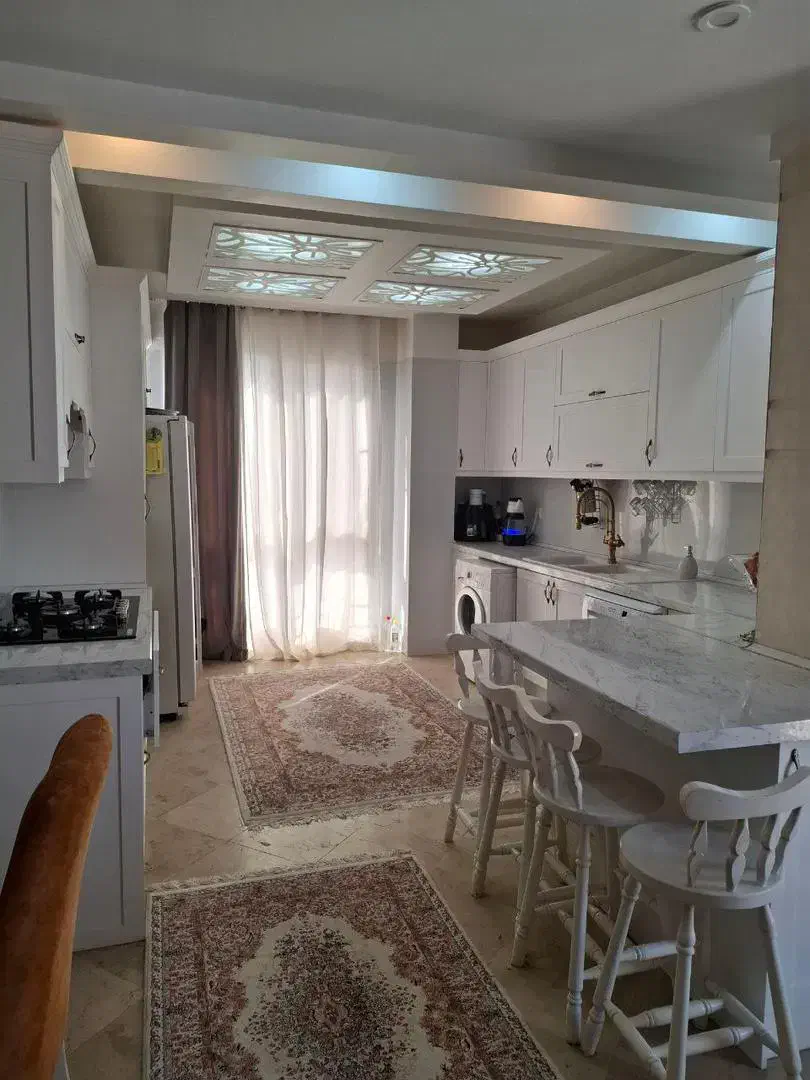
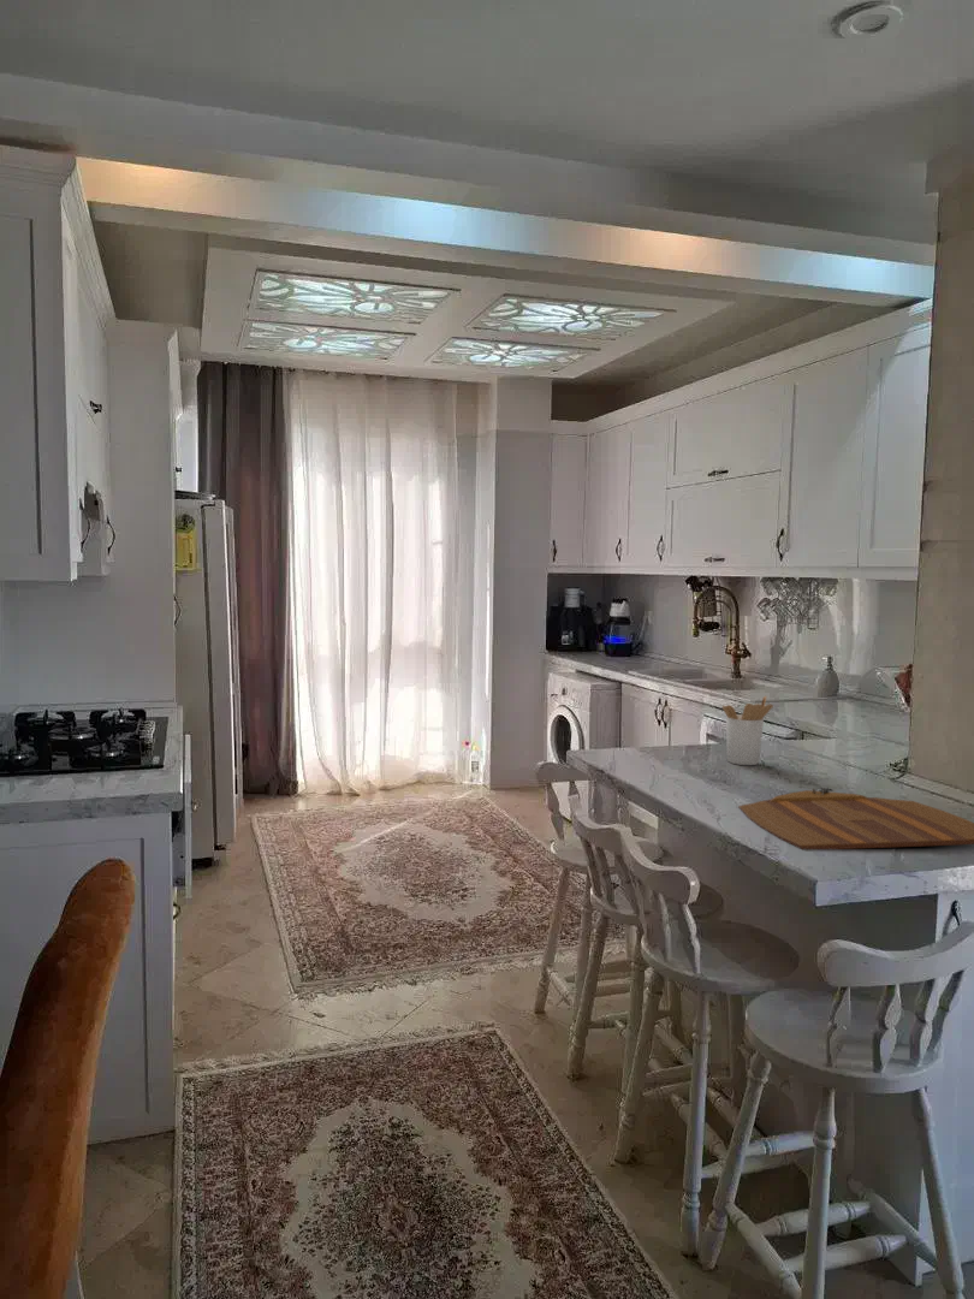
+ cutting board (848, 812)
+ utensil holder (748, 730)
